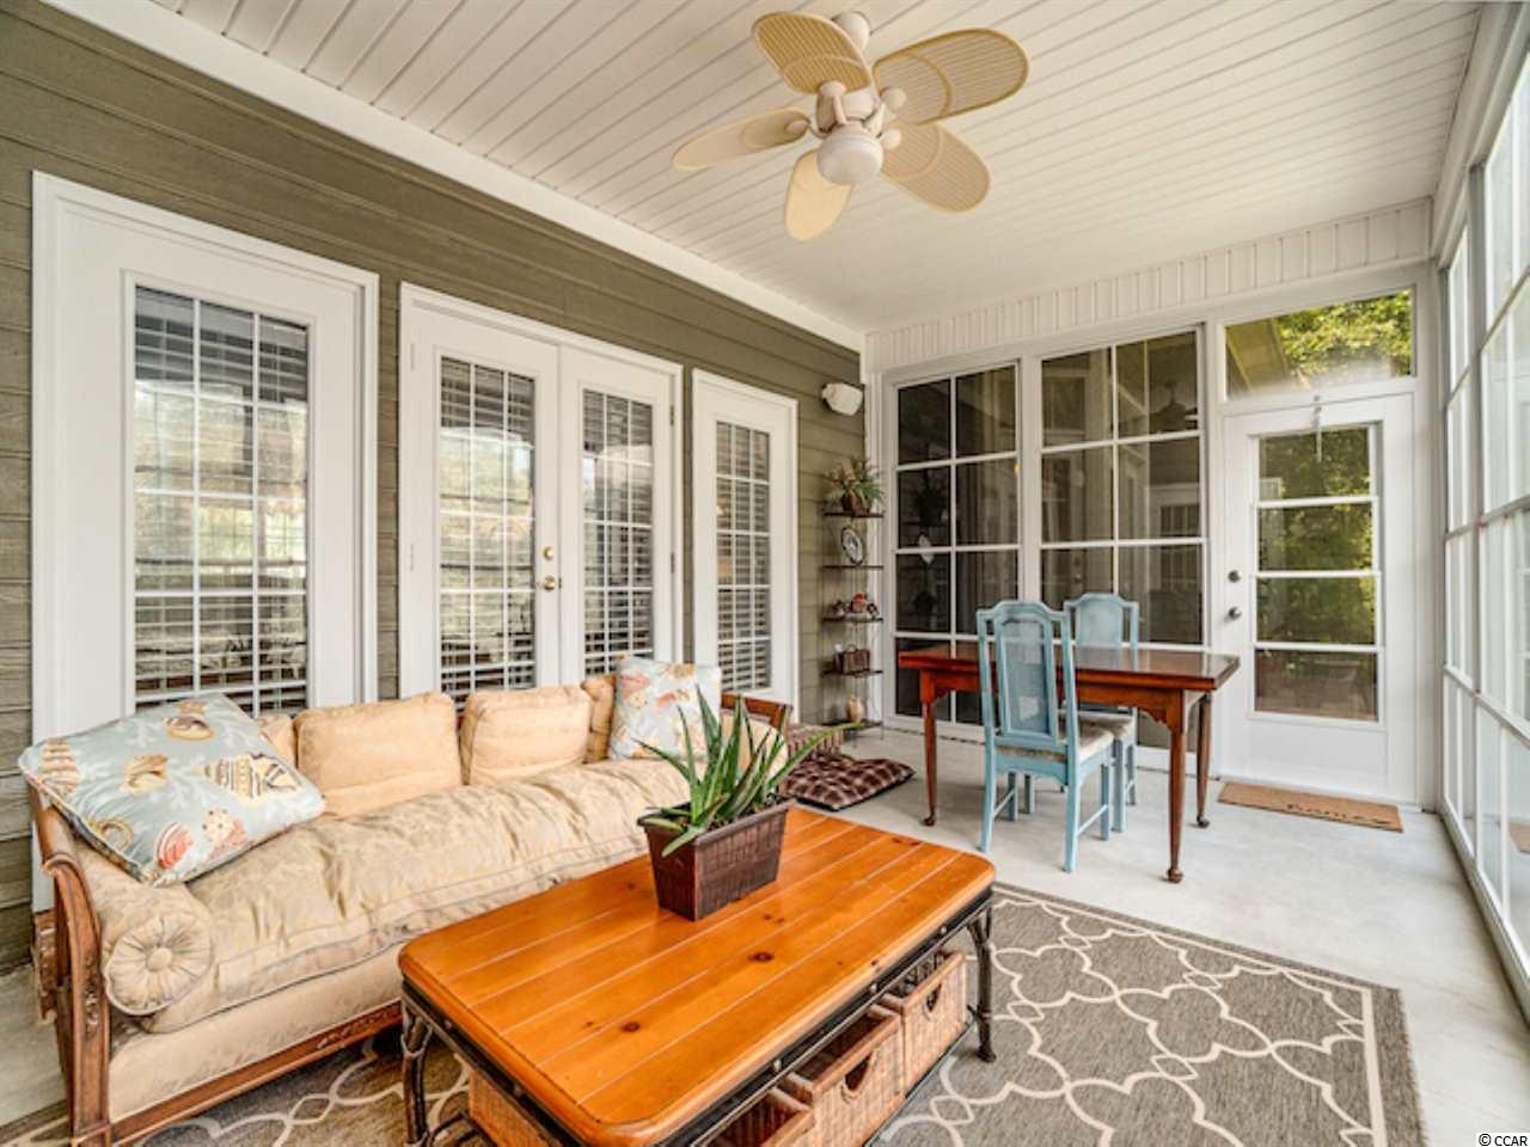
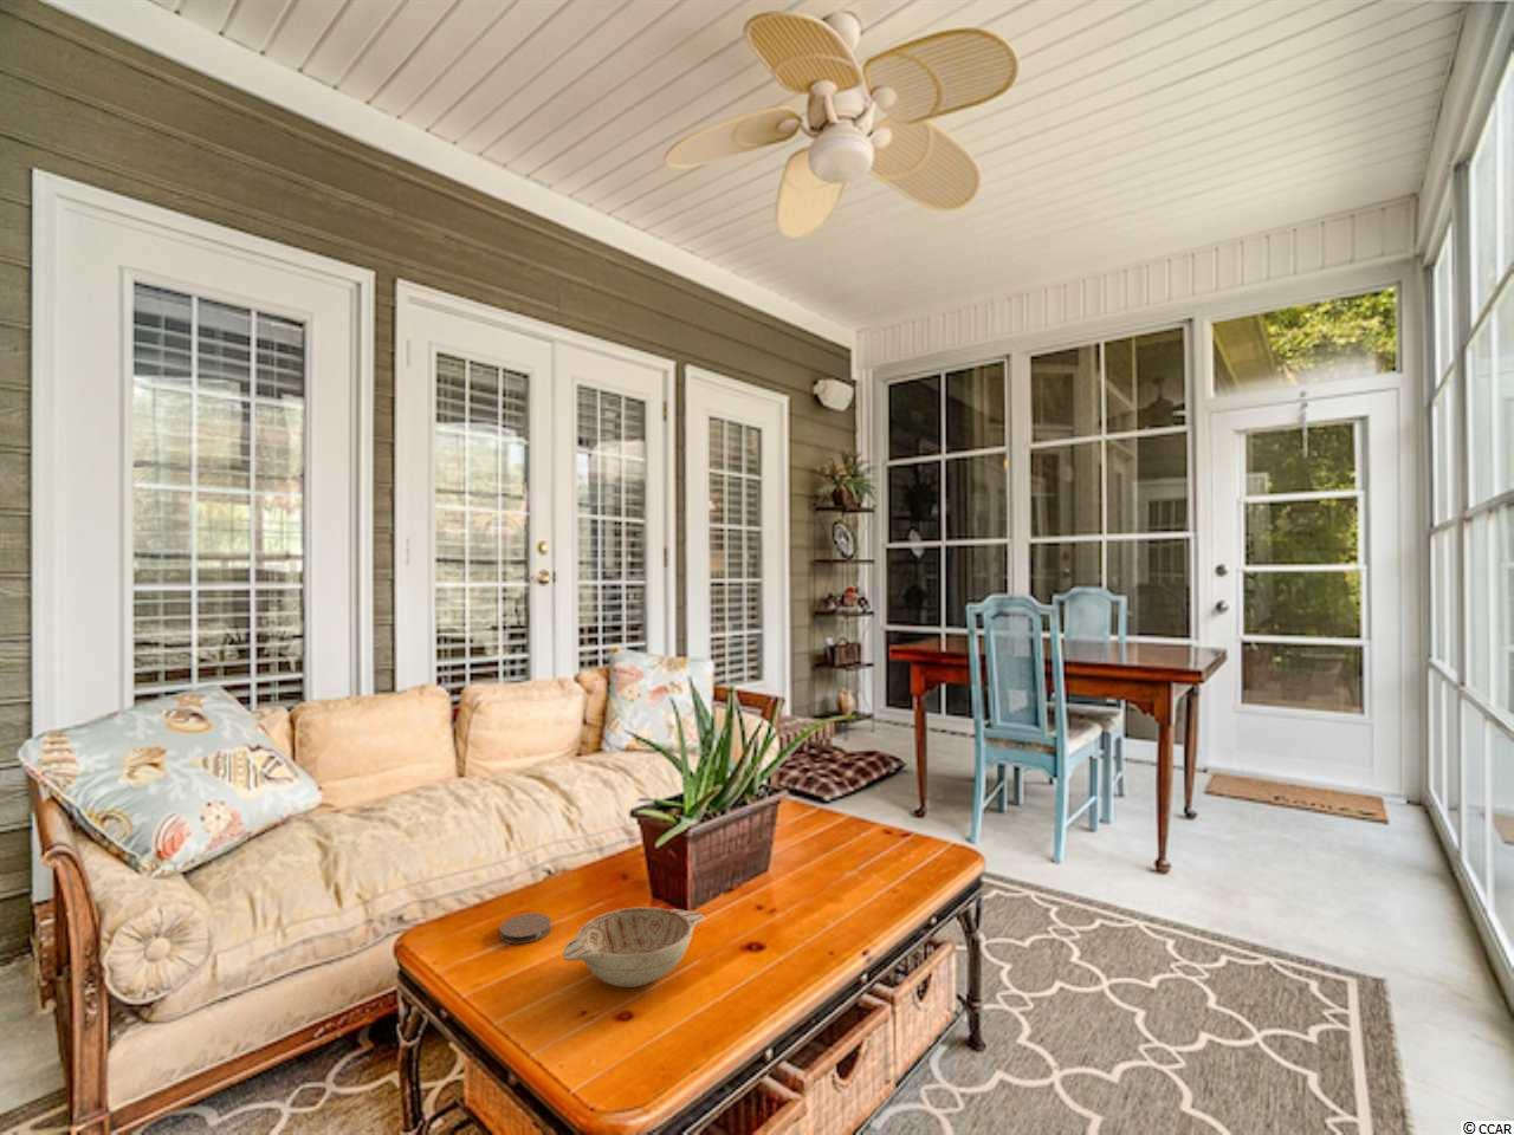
+ coaster (526, 926)
+ decorative bowl (635, 949)
